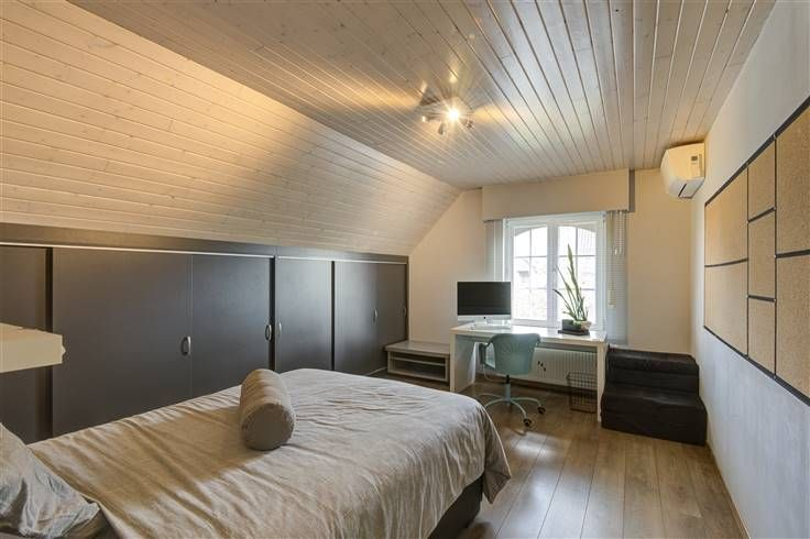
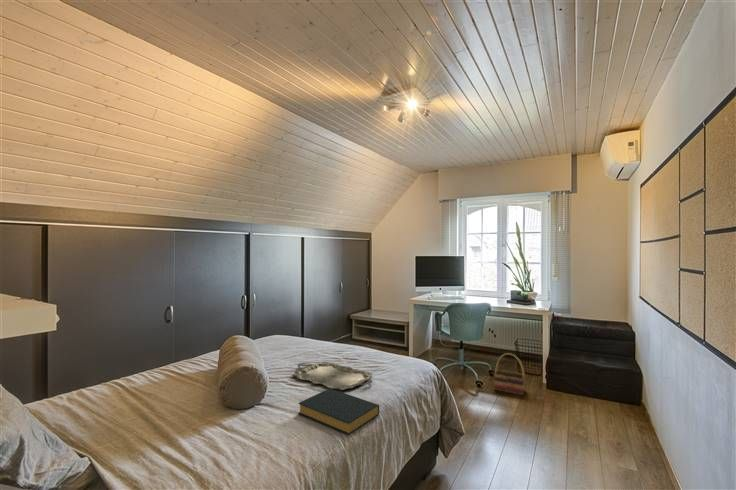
+ hardback book (338, 408)
+ serving tray (332, 374)
+ basket (509, 372)
